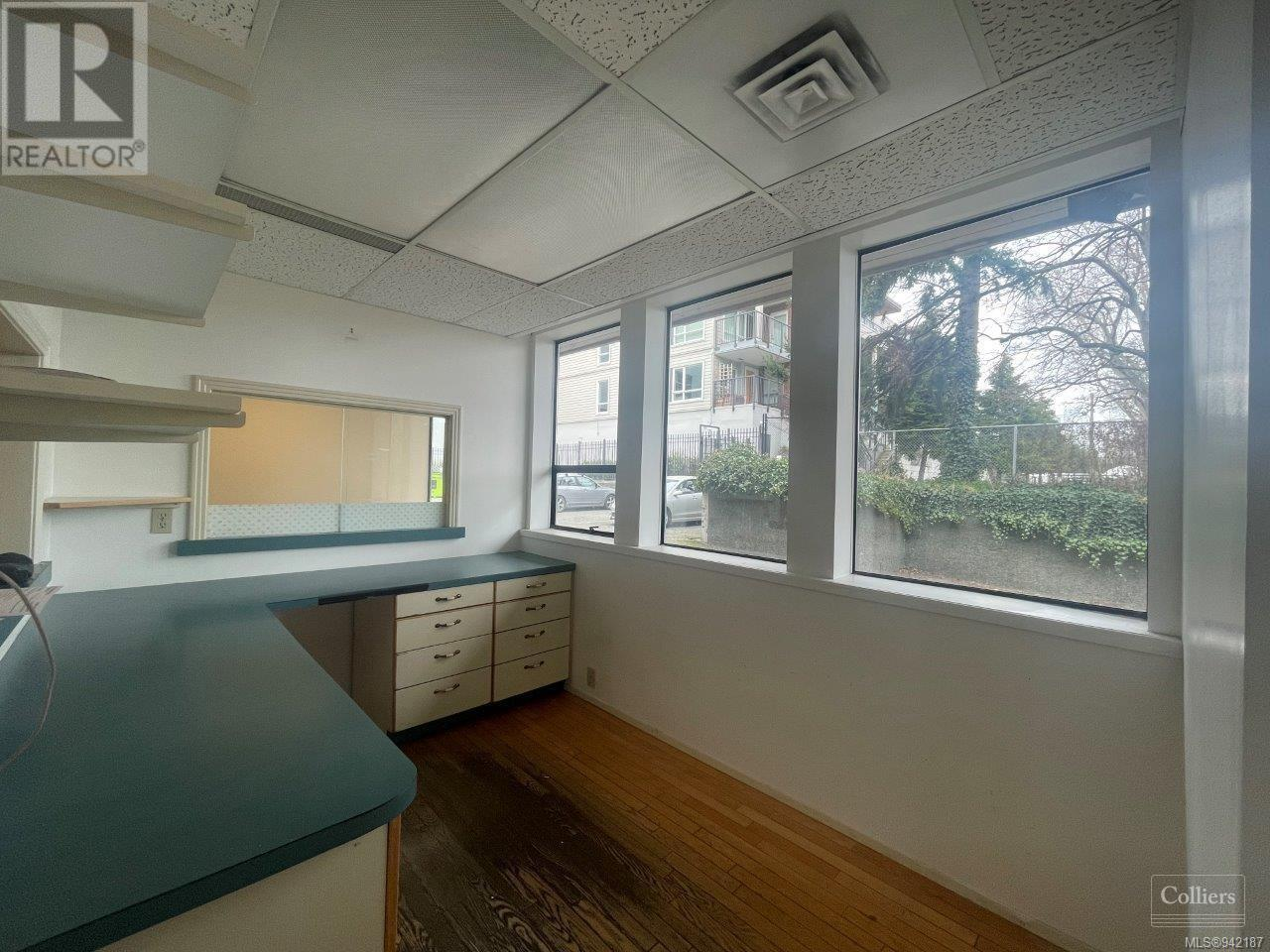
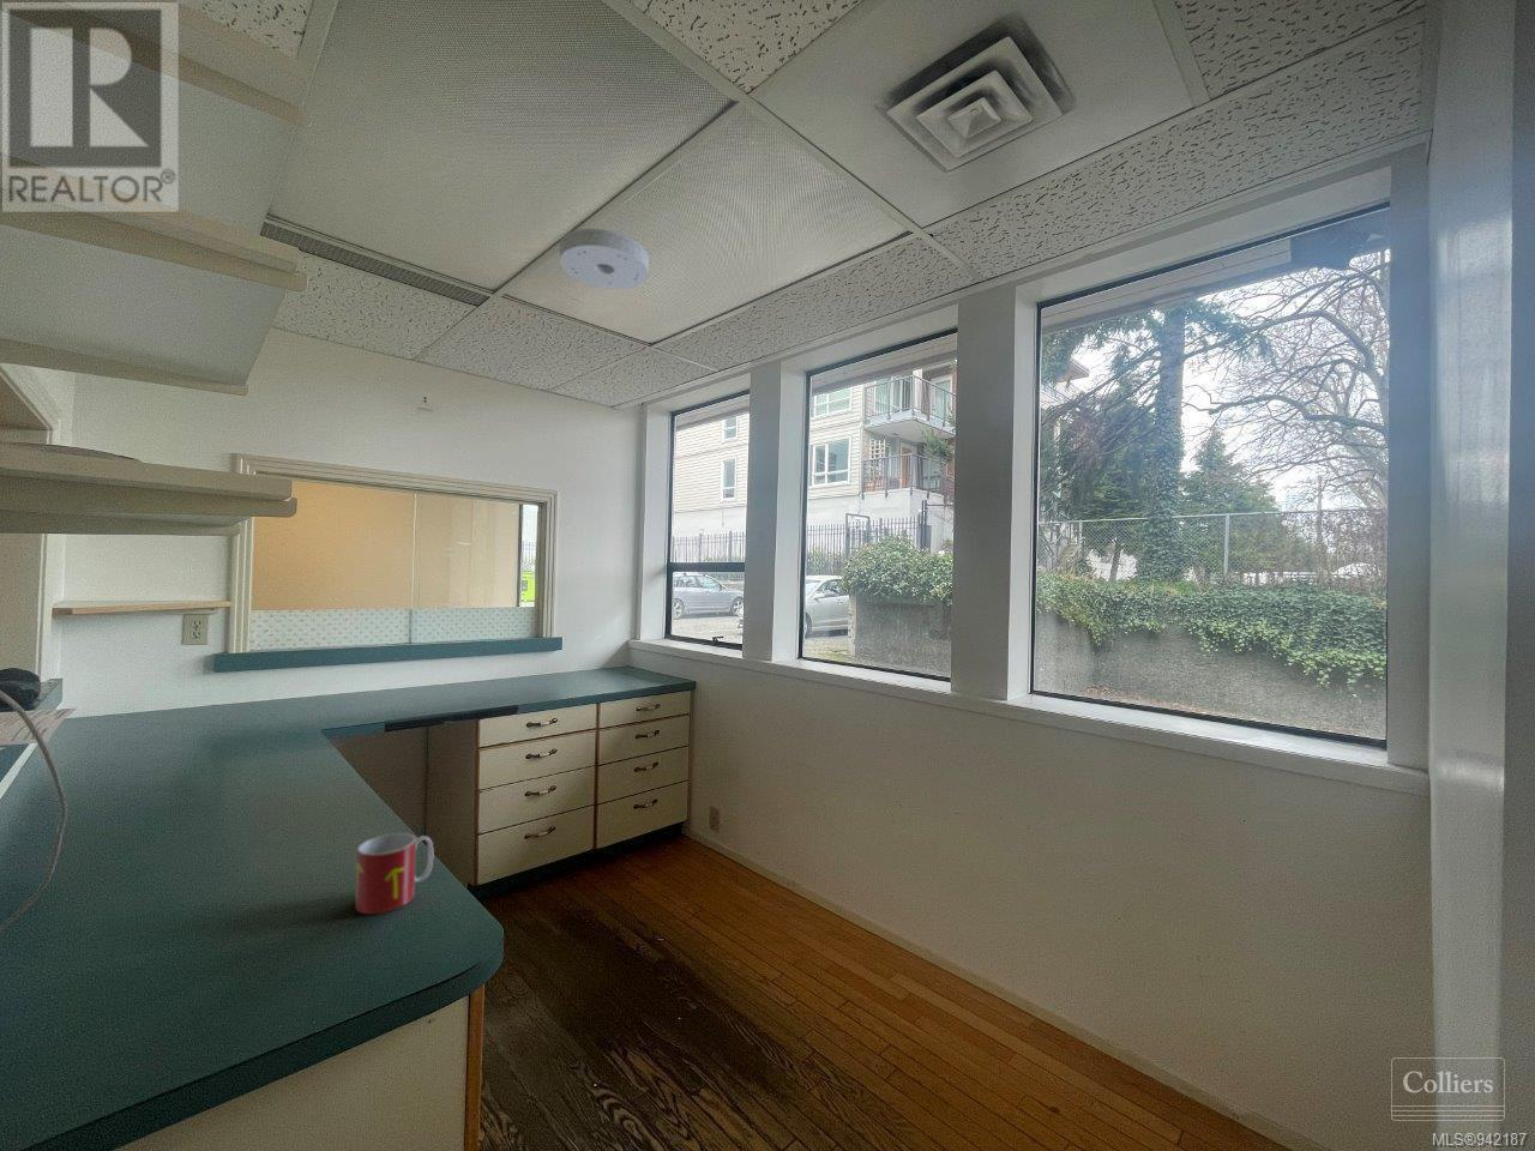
+ mug (396, 868)
+ smoke detector (604, 260)
